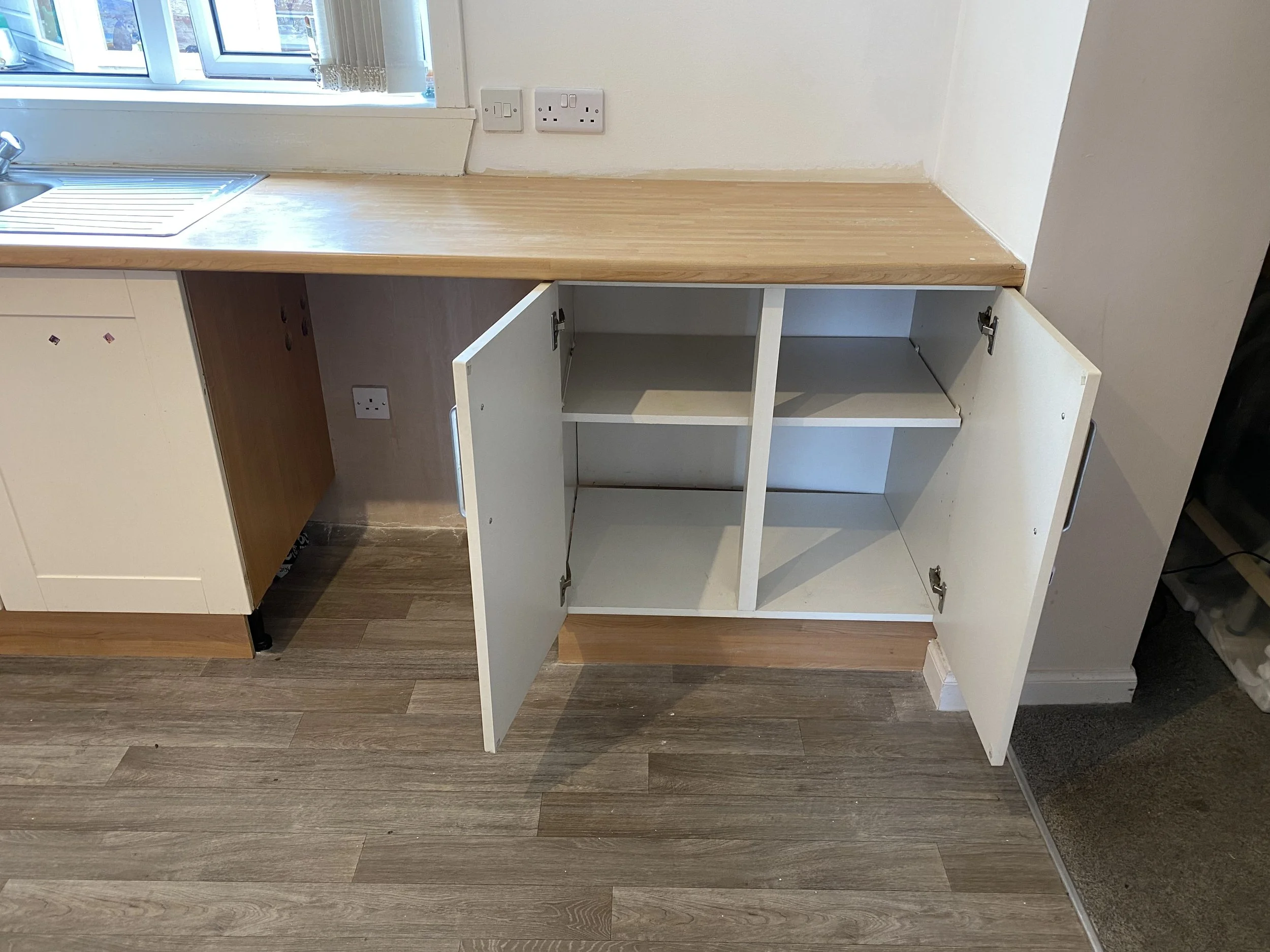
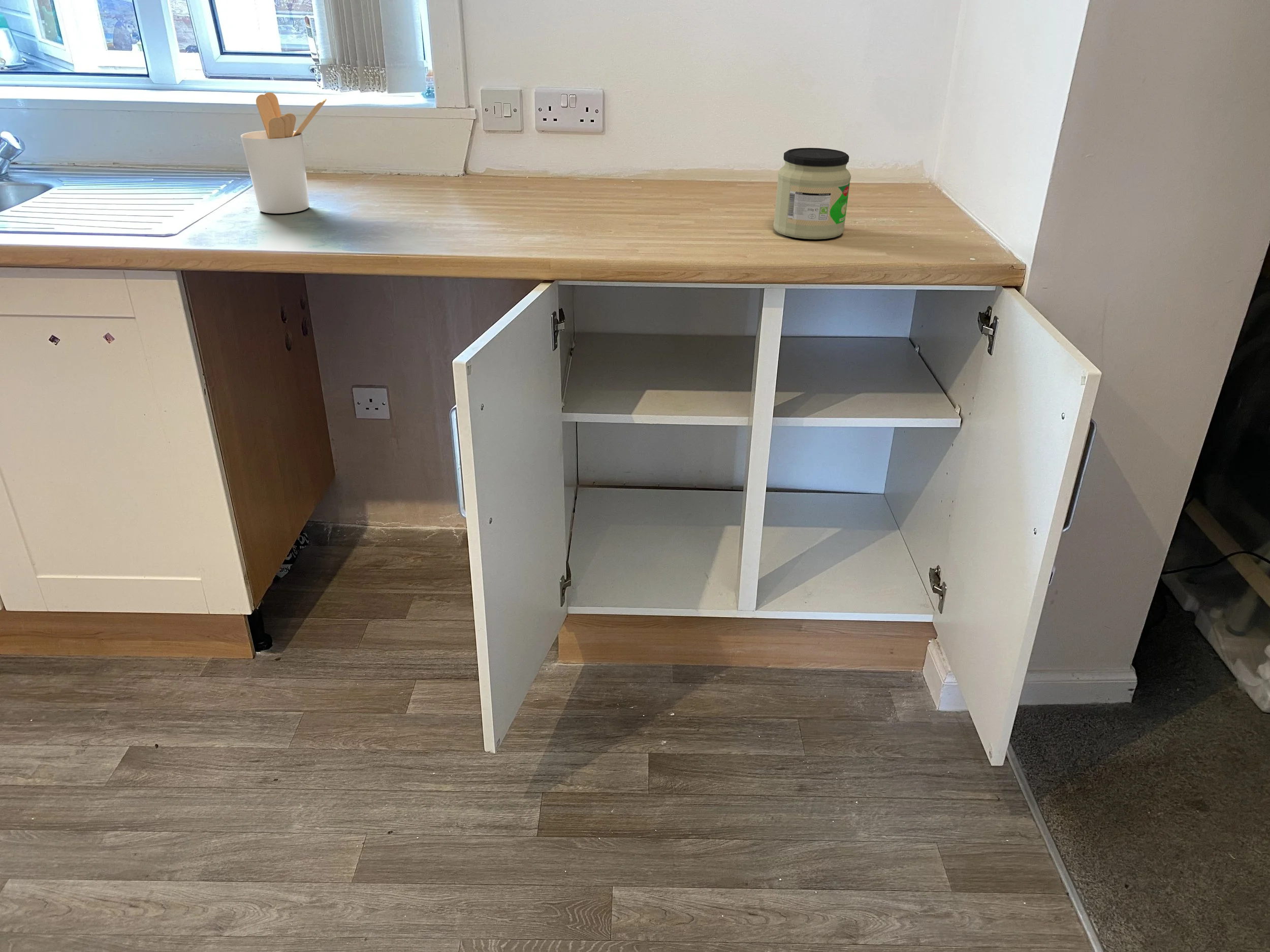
+ jar (812, 193)
+ utensil holder (291, 153)
